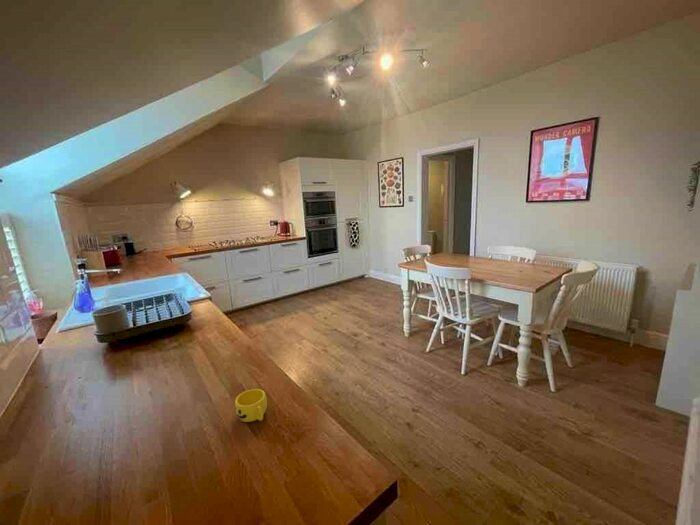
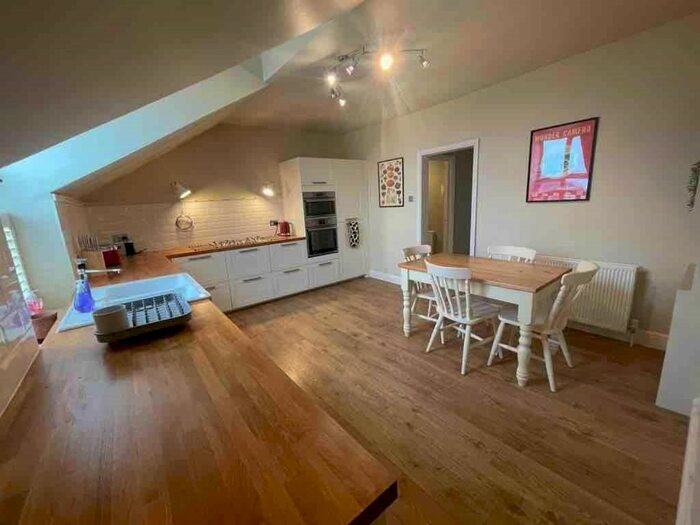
- cup (253, 407)
